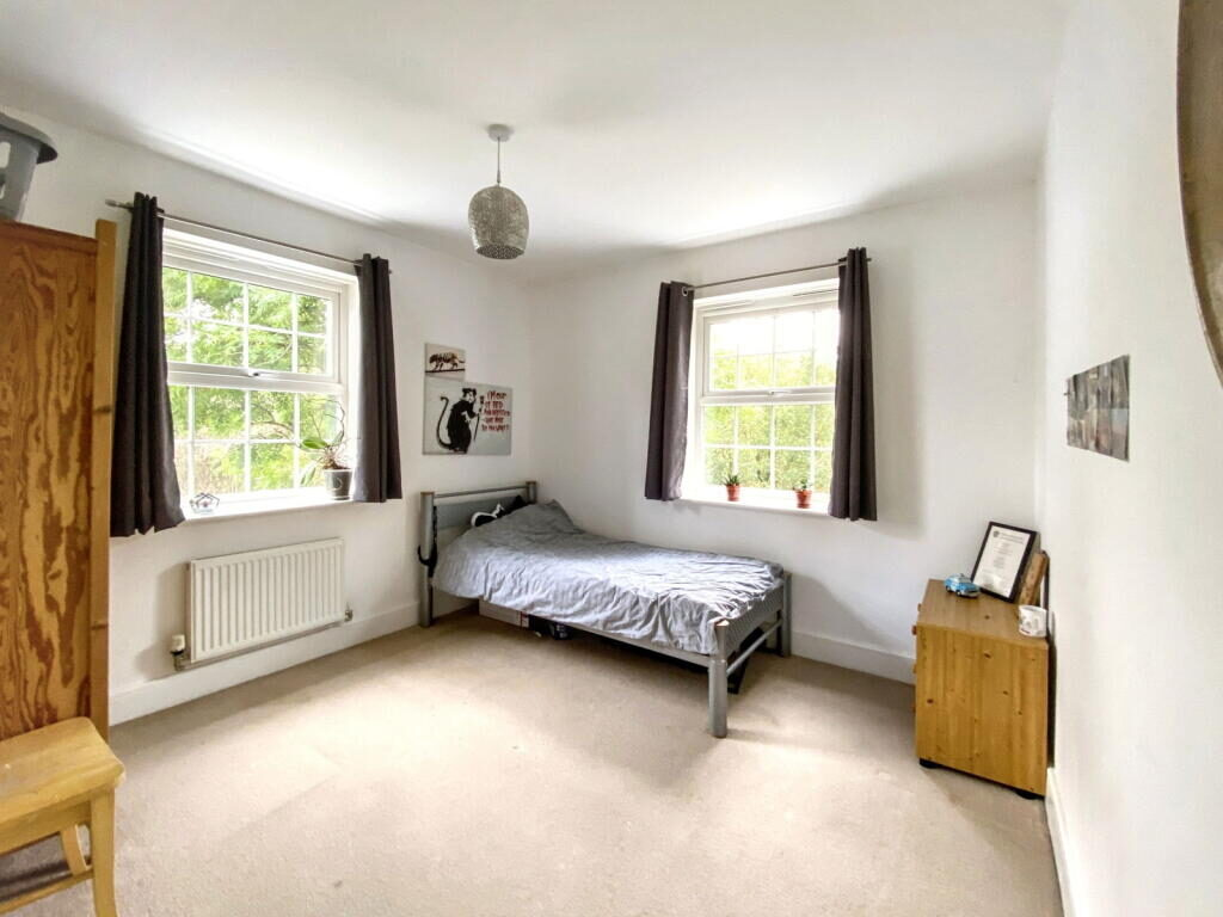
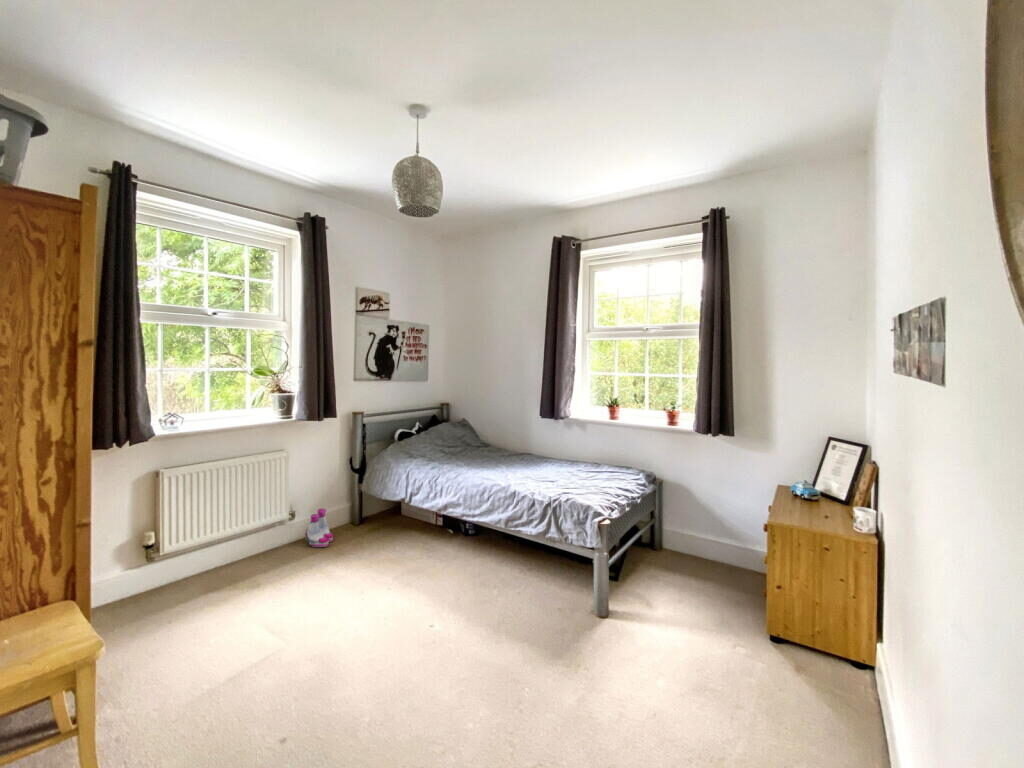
+ boots (320, 526)
